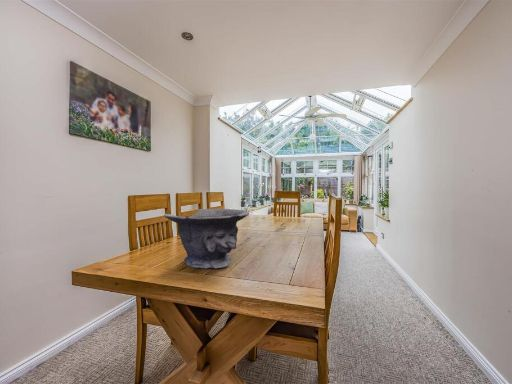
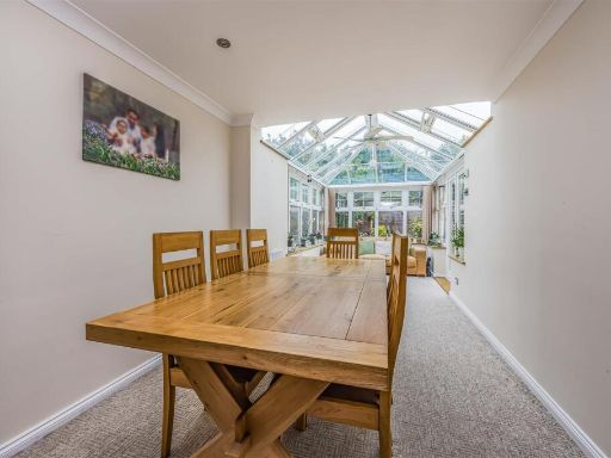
- decorative bowl (209, 237)
